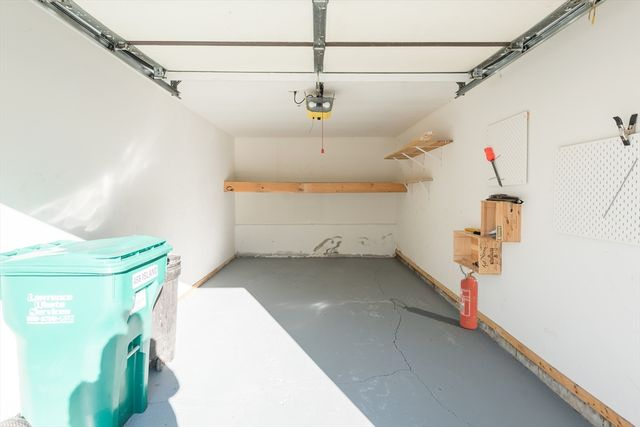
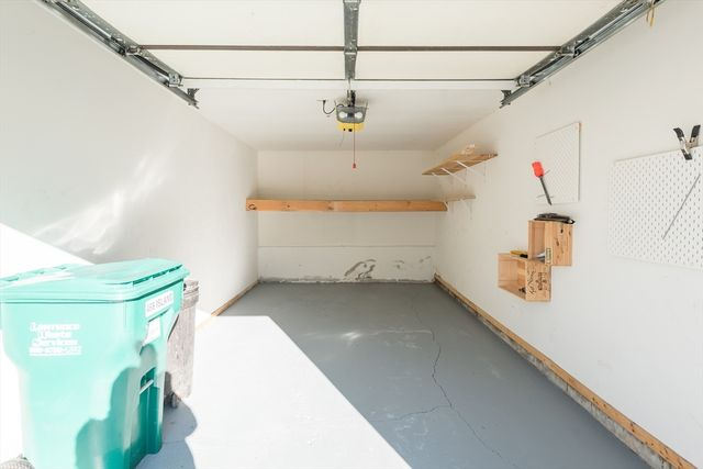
- fire extinguisher (466, 292)
